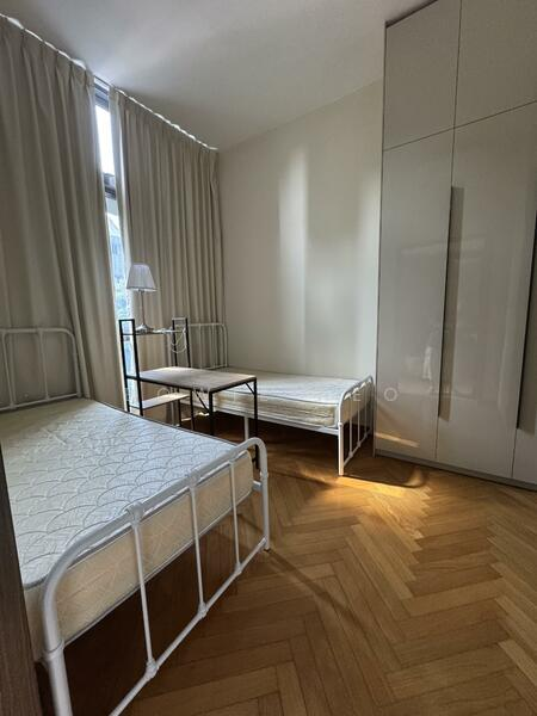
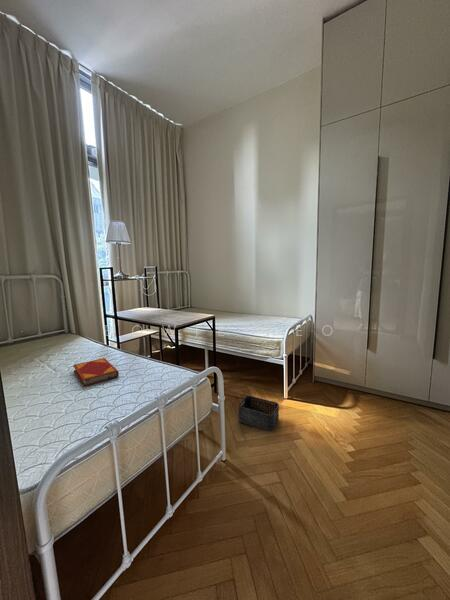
+ hardback book (95, 370)
+ storage bin (258, 412)
